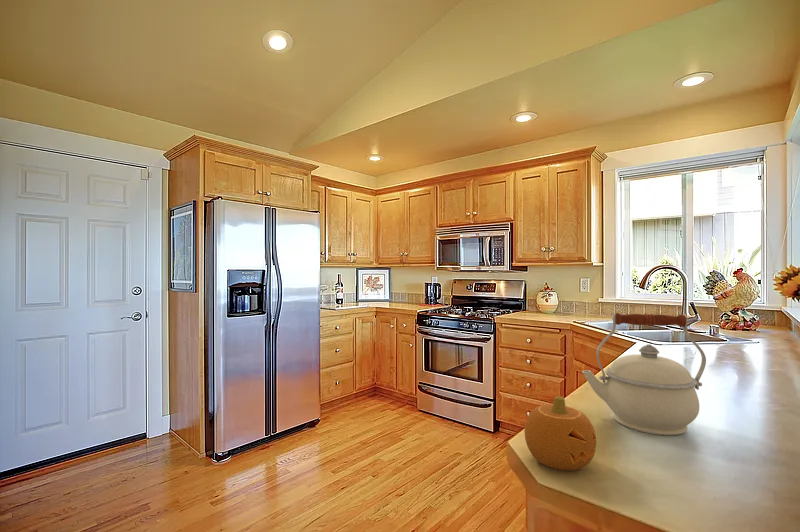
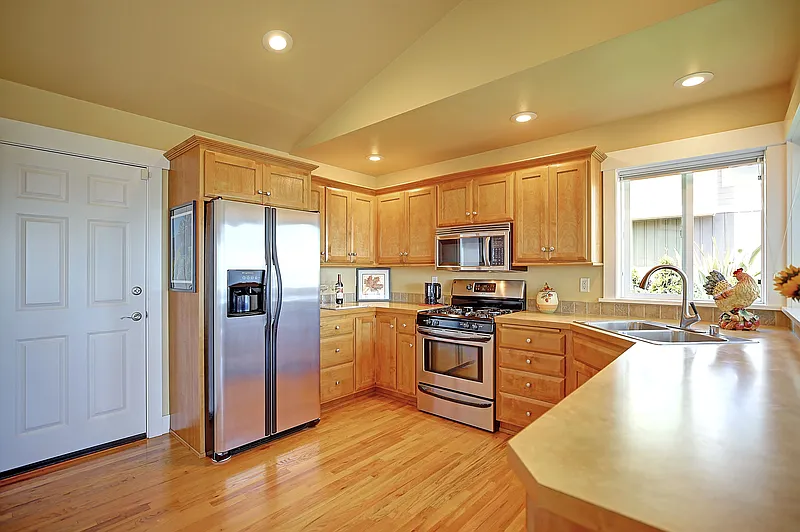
- kettle (641, 368)
- fruit (559, 428)
